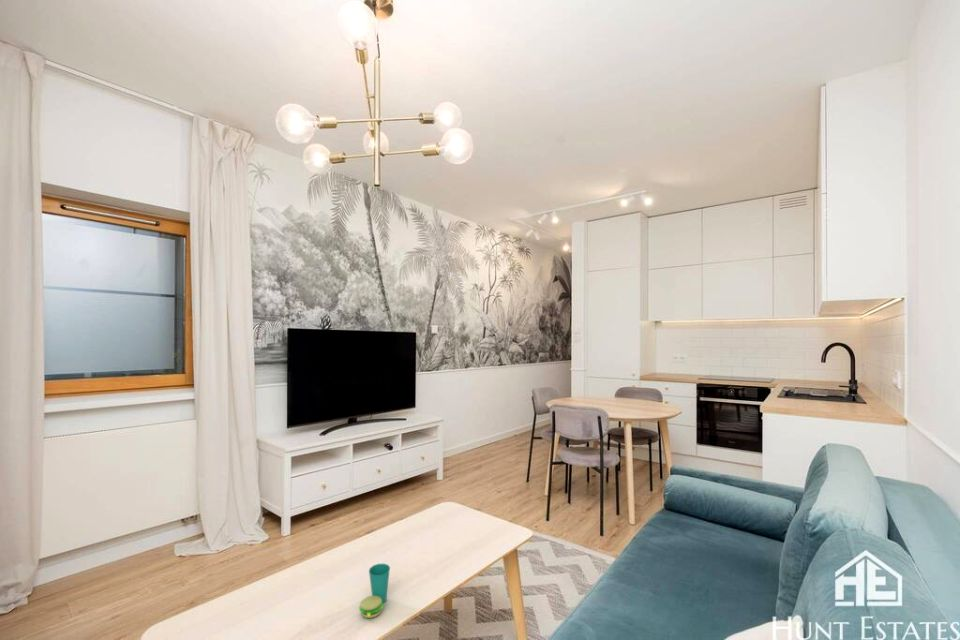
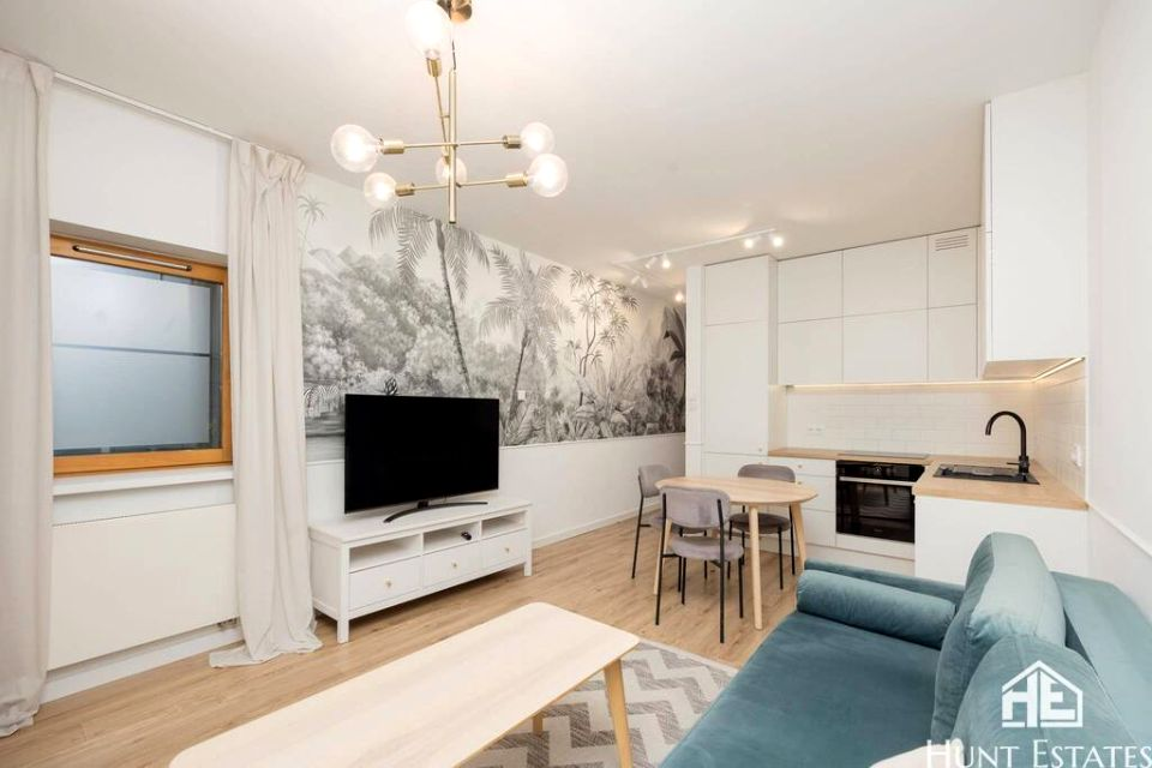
- cup (375, 590)
